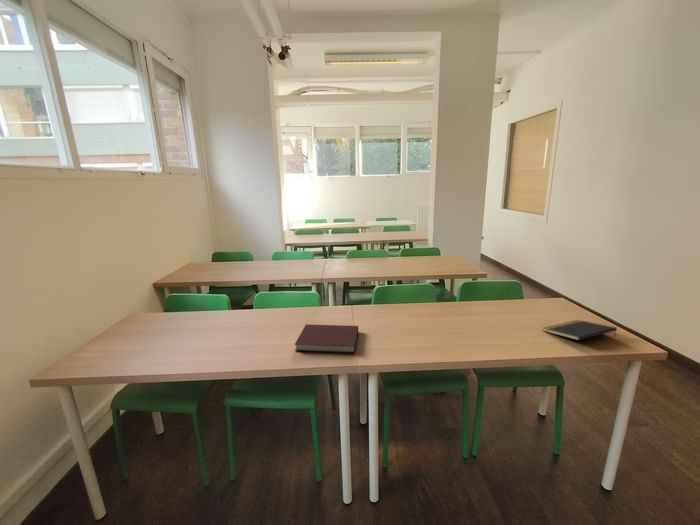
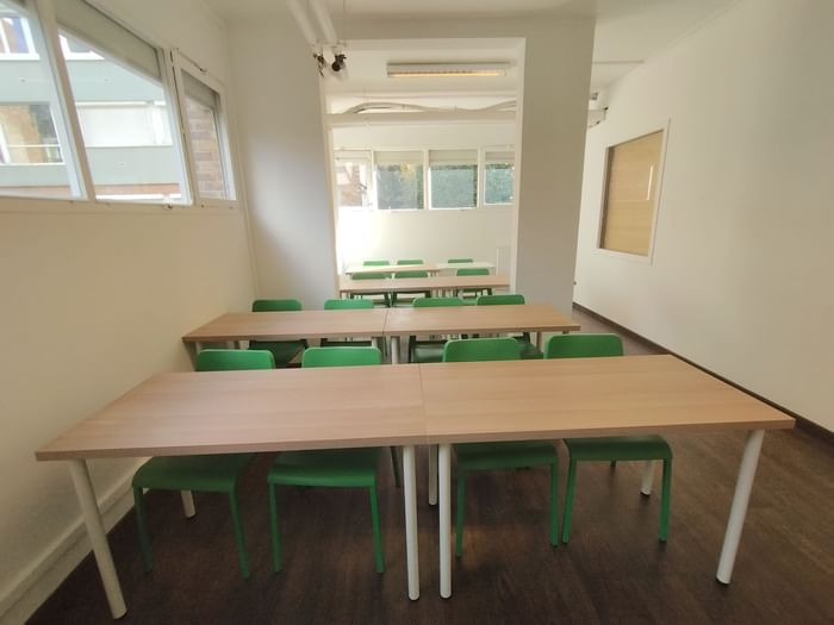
- notebook (328, 337)
- notepad (578, 329)
